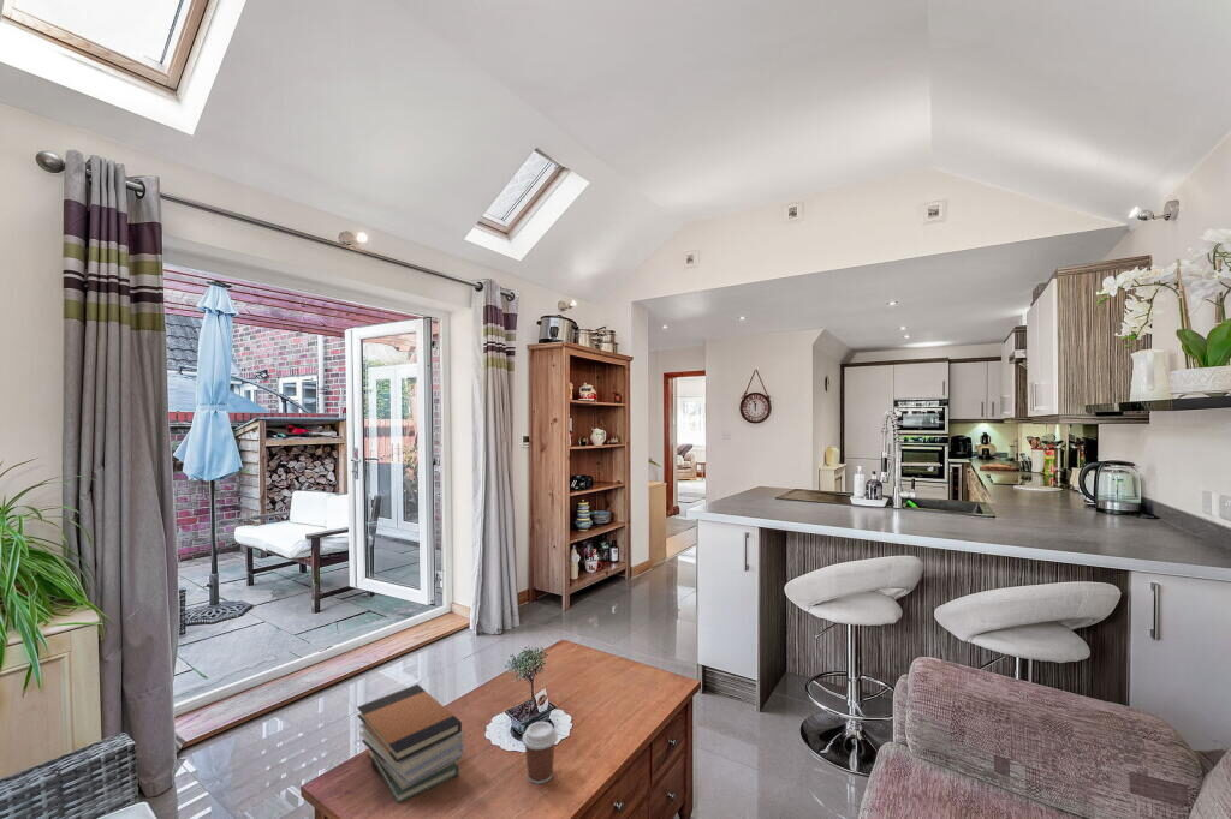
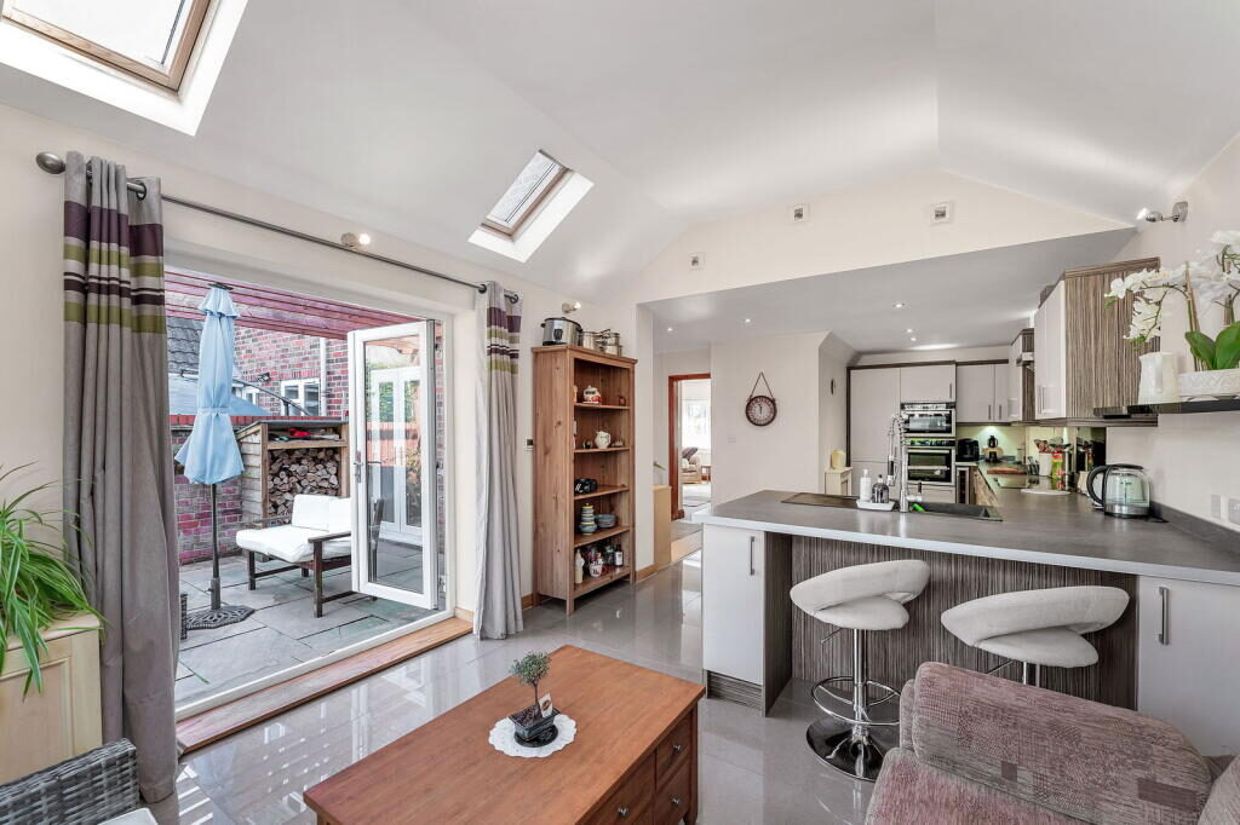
- coffee cup (540, 752)
- book stack (410, 739)
